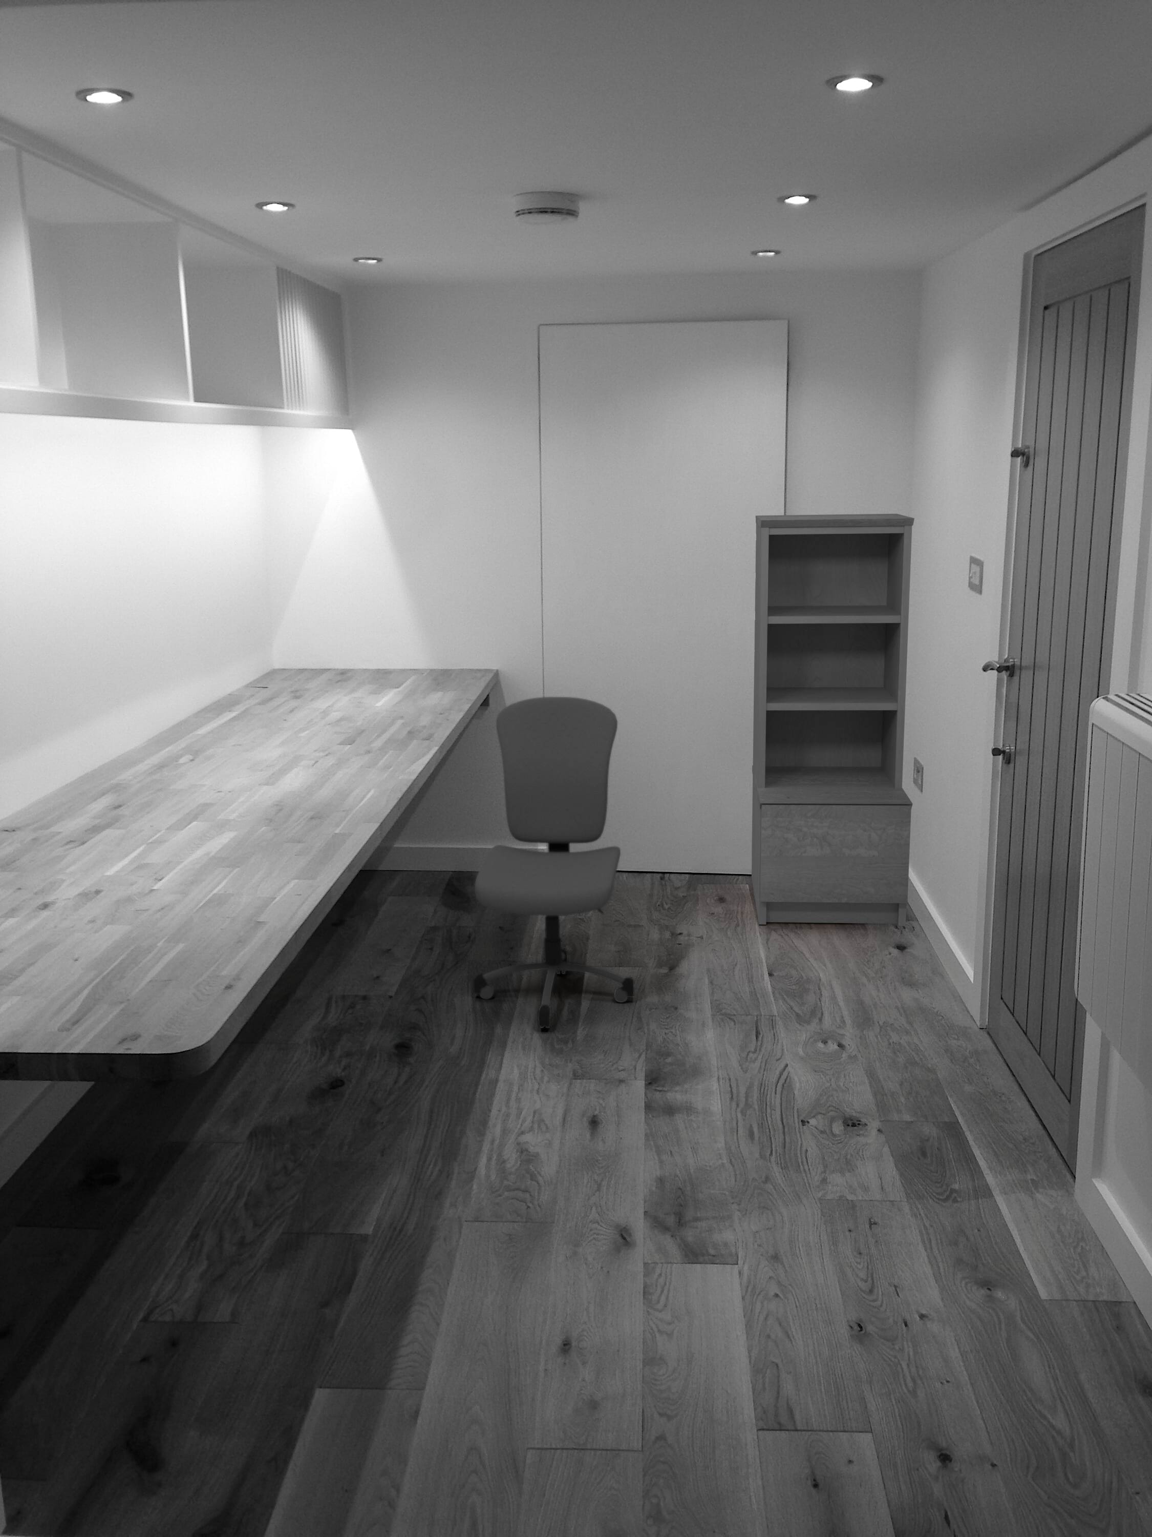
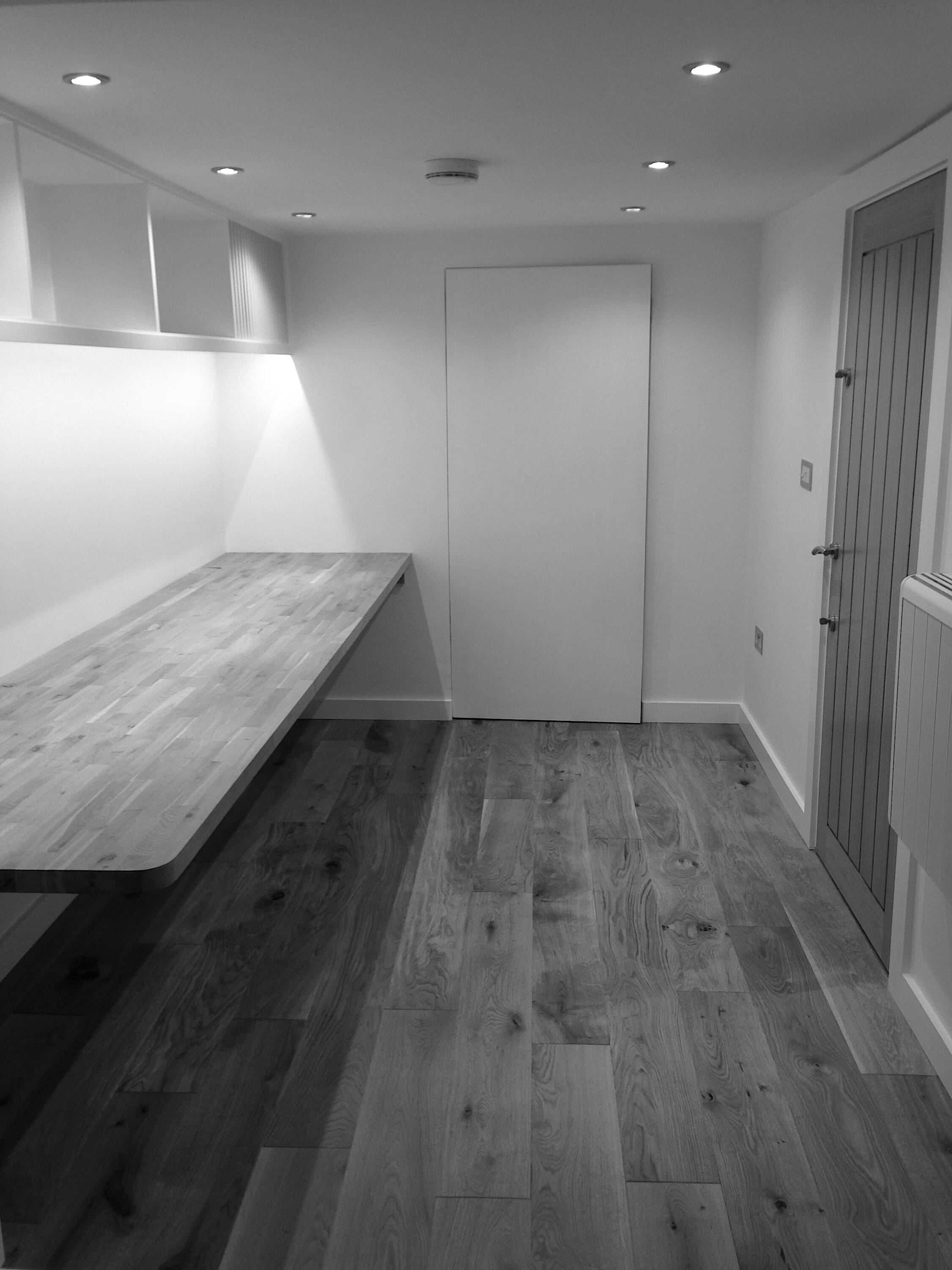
- bookshelf (829, 715)
- office chair (552, 857)
